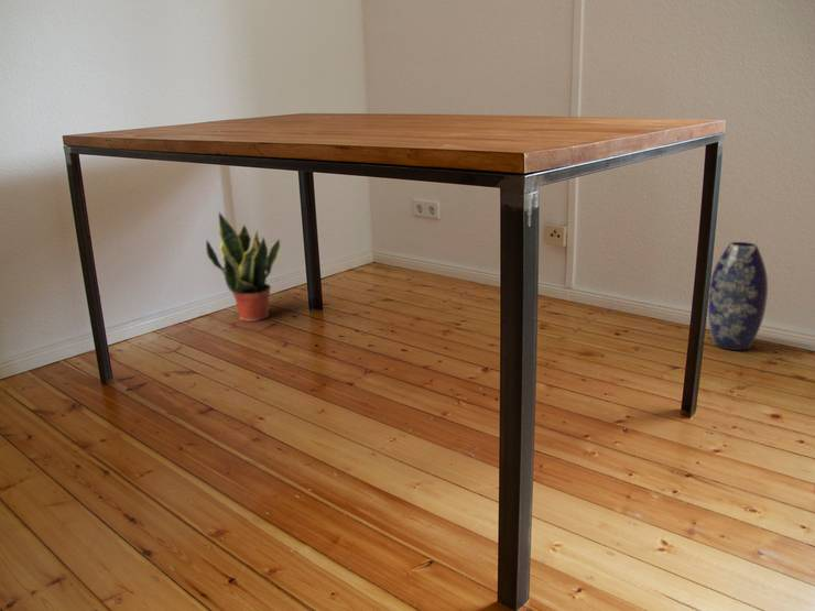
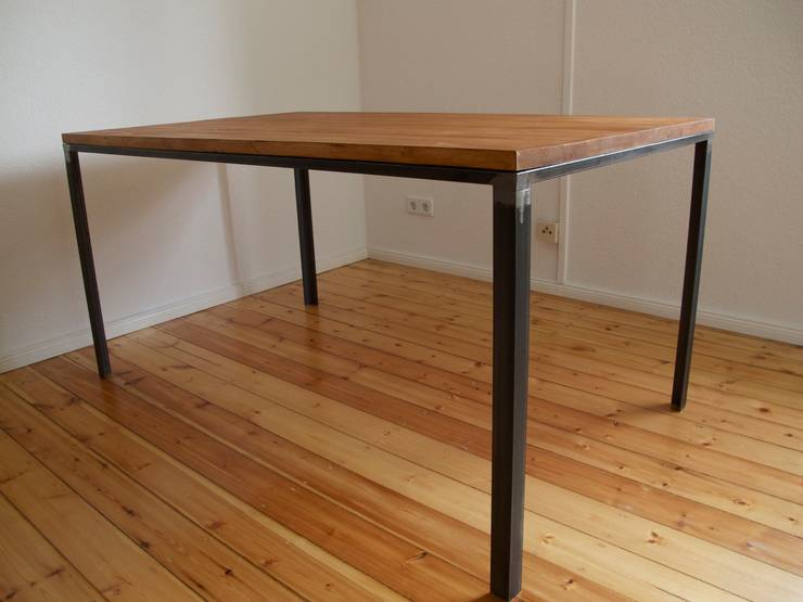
- potted plant (252, 263)
- vase (737, 295)
